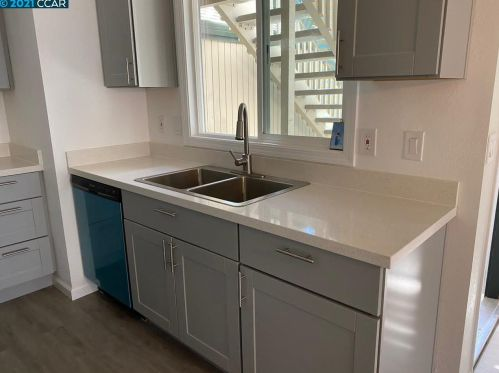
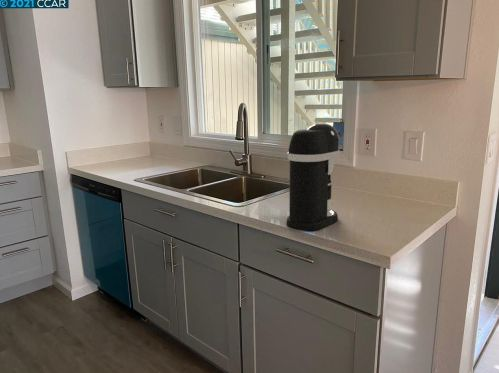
+ coffee maker (313, 174)
